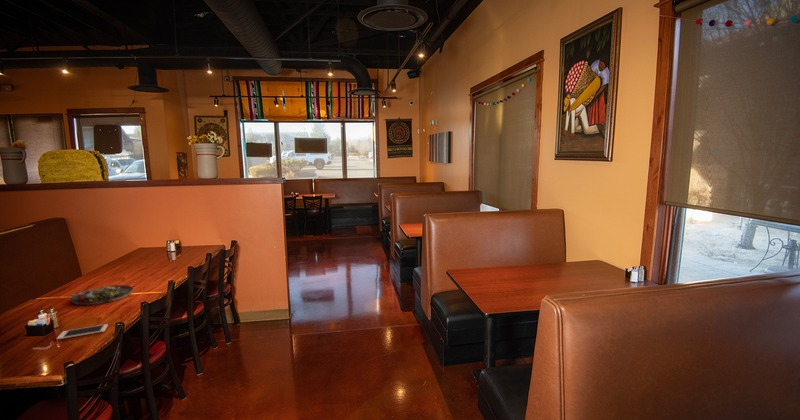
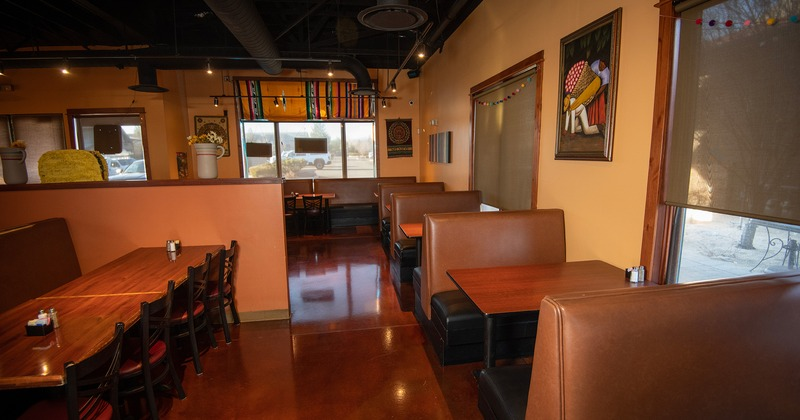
- dinner plate (102, 290)
- cell phone (83, 331)
